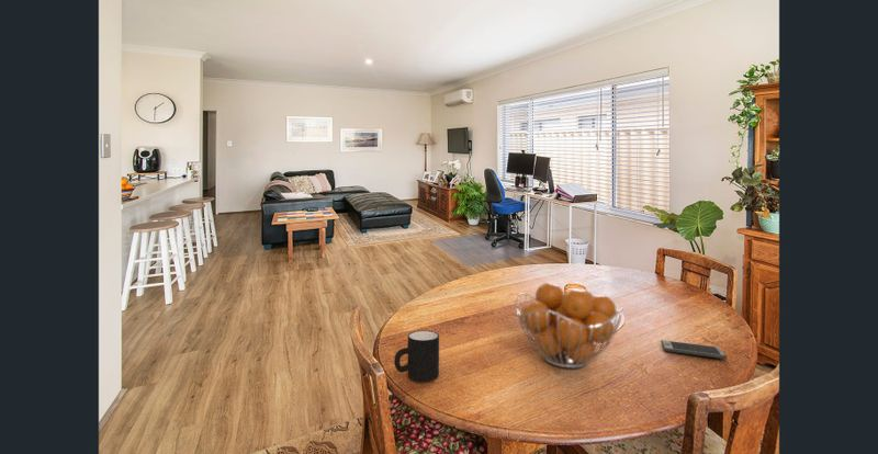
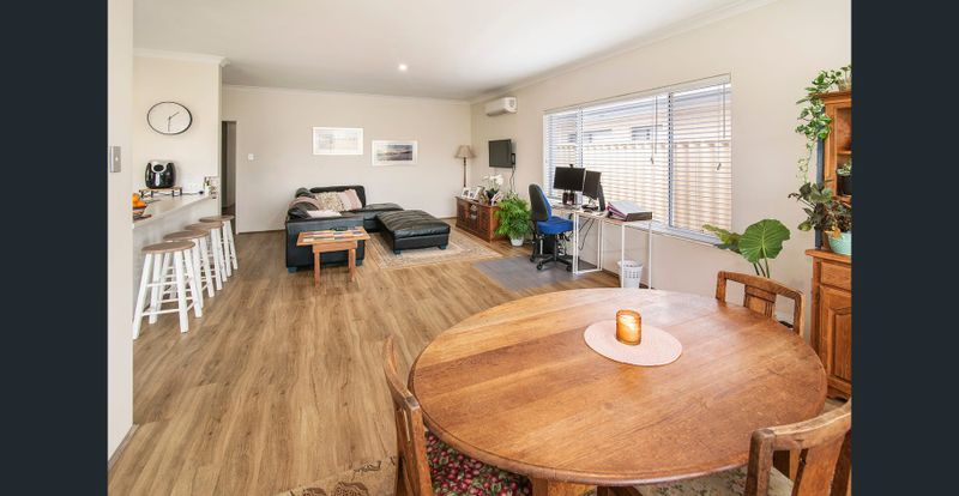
- mug (416, 356)
- fruit basket (566, 322)
- smartphone (691, 349)
